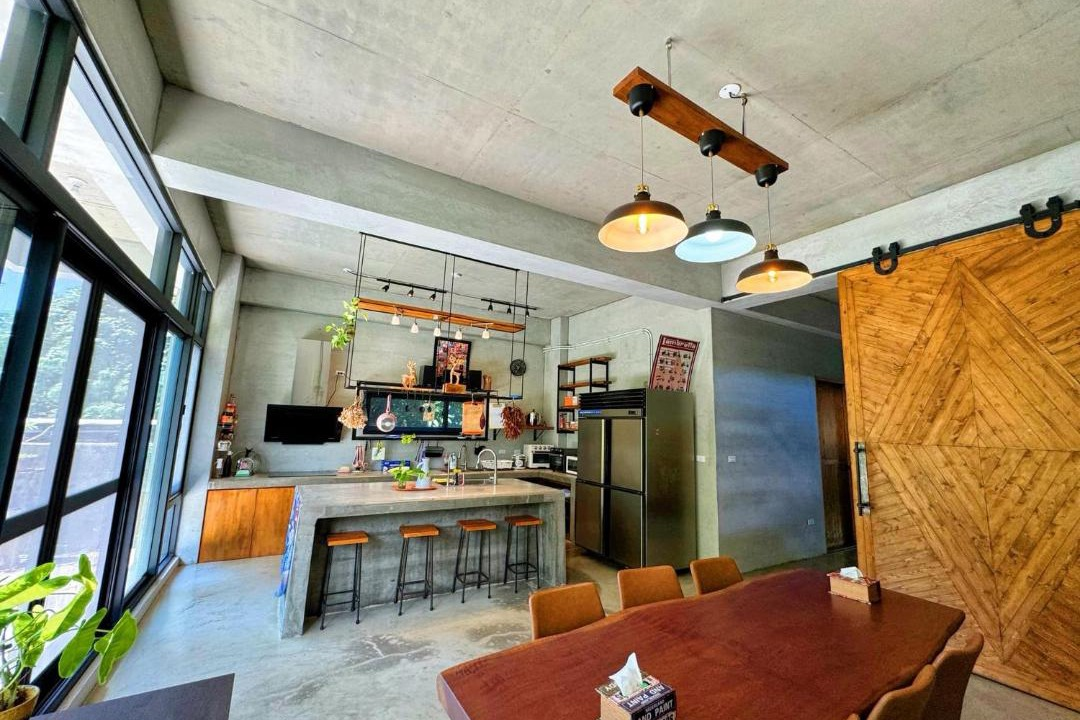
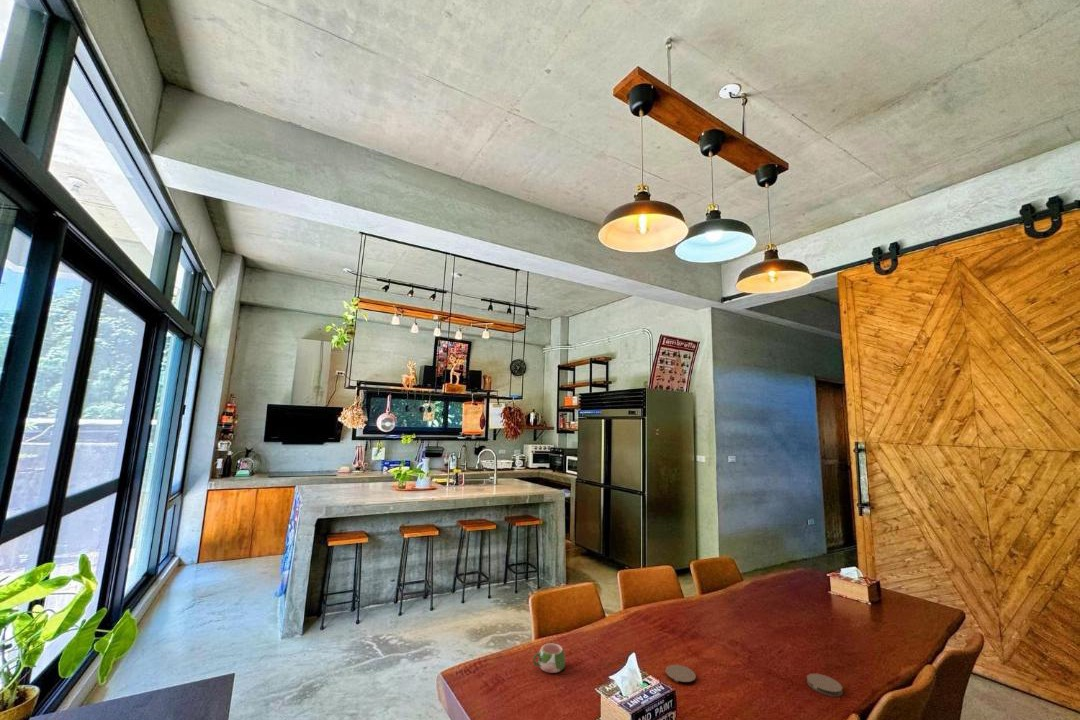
+ mug (548, 658)
+ coaster (824, 684)
+ coaster (680, 675)
